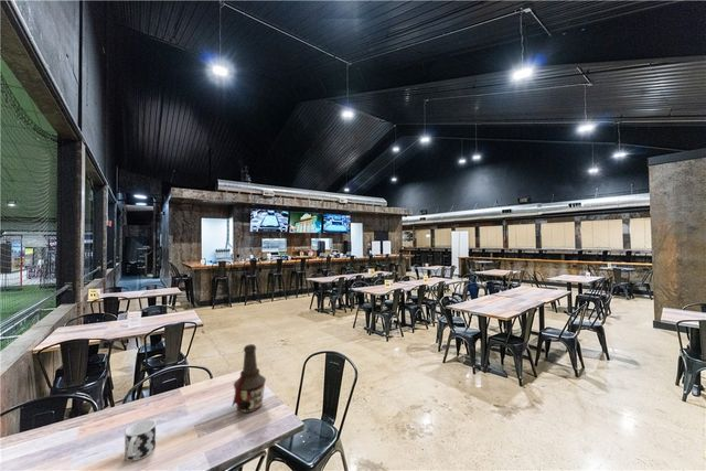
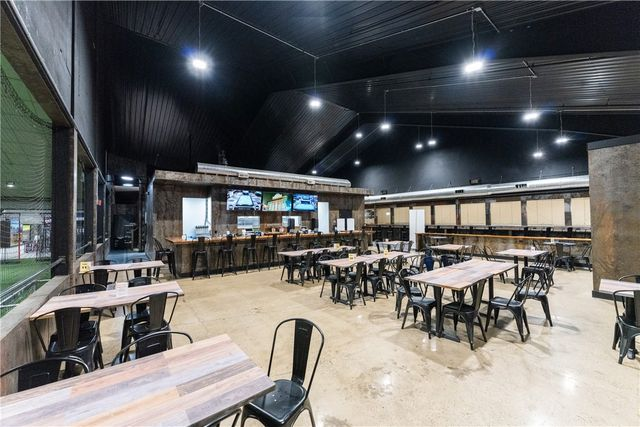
- bottle (248, 376)
- cup (138, 442)
